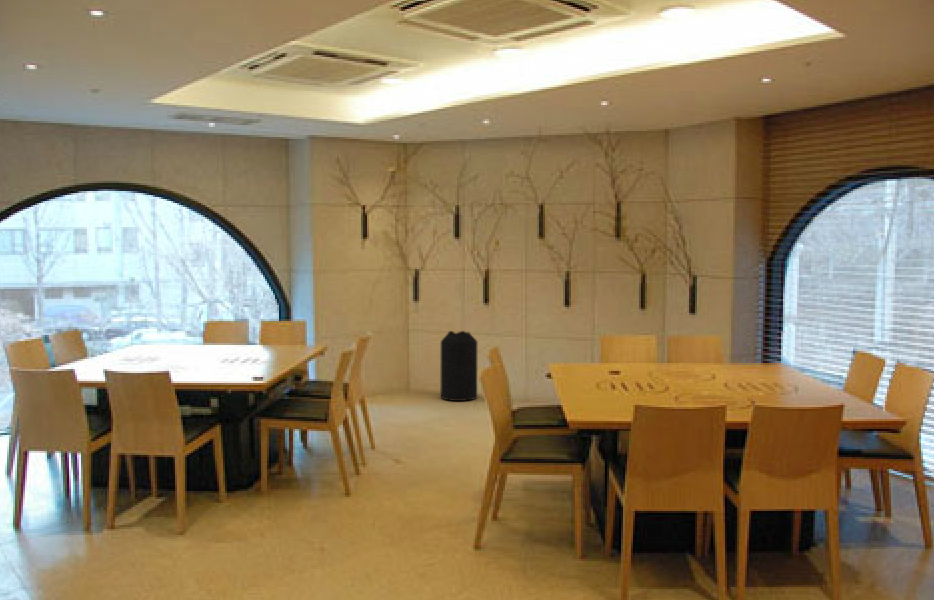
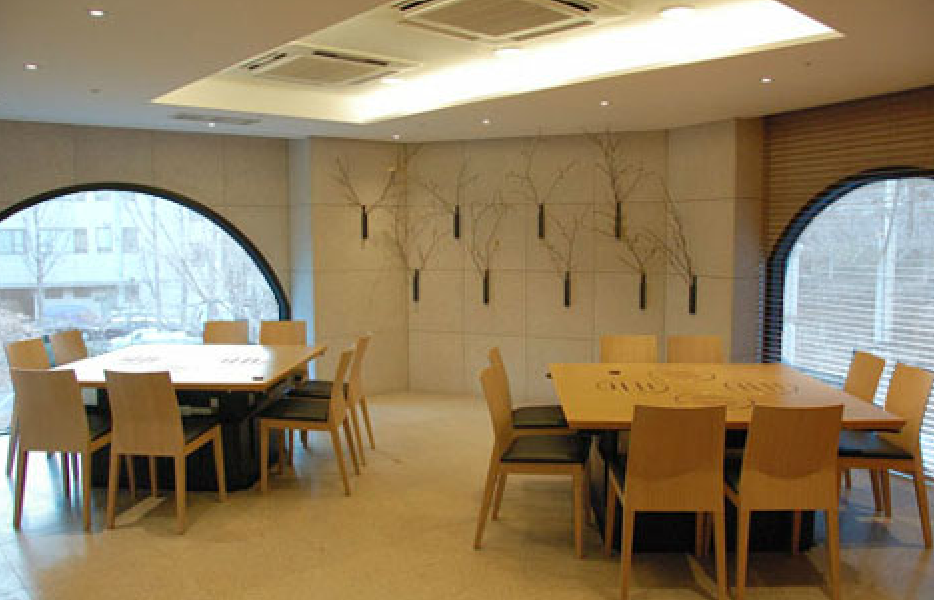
- trash can (458, 364)
